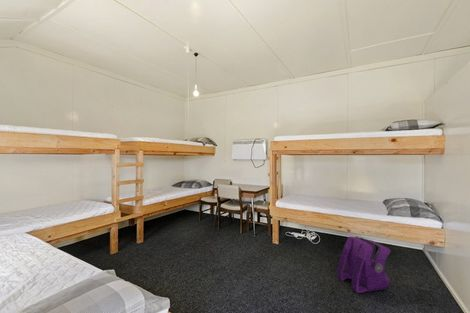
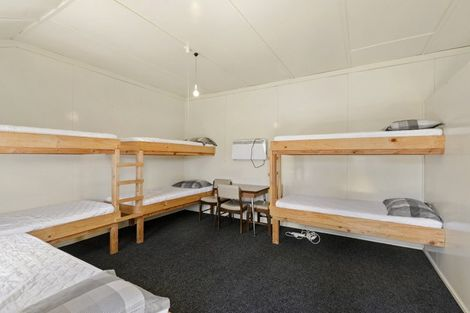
- backpack (364, 261)
